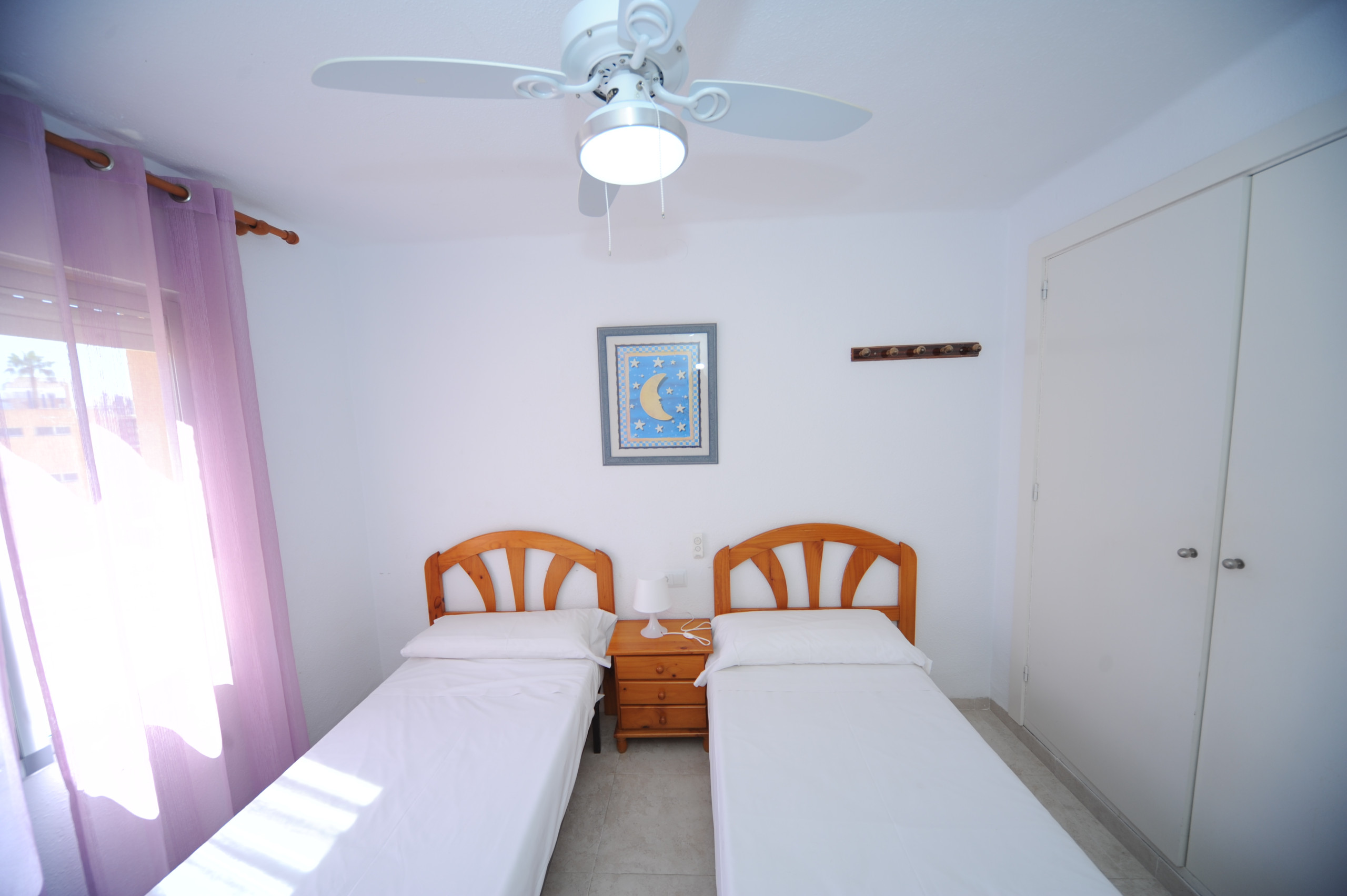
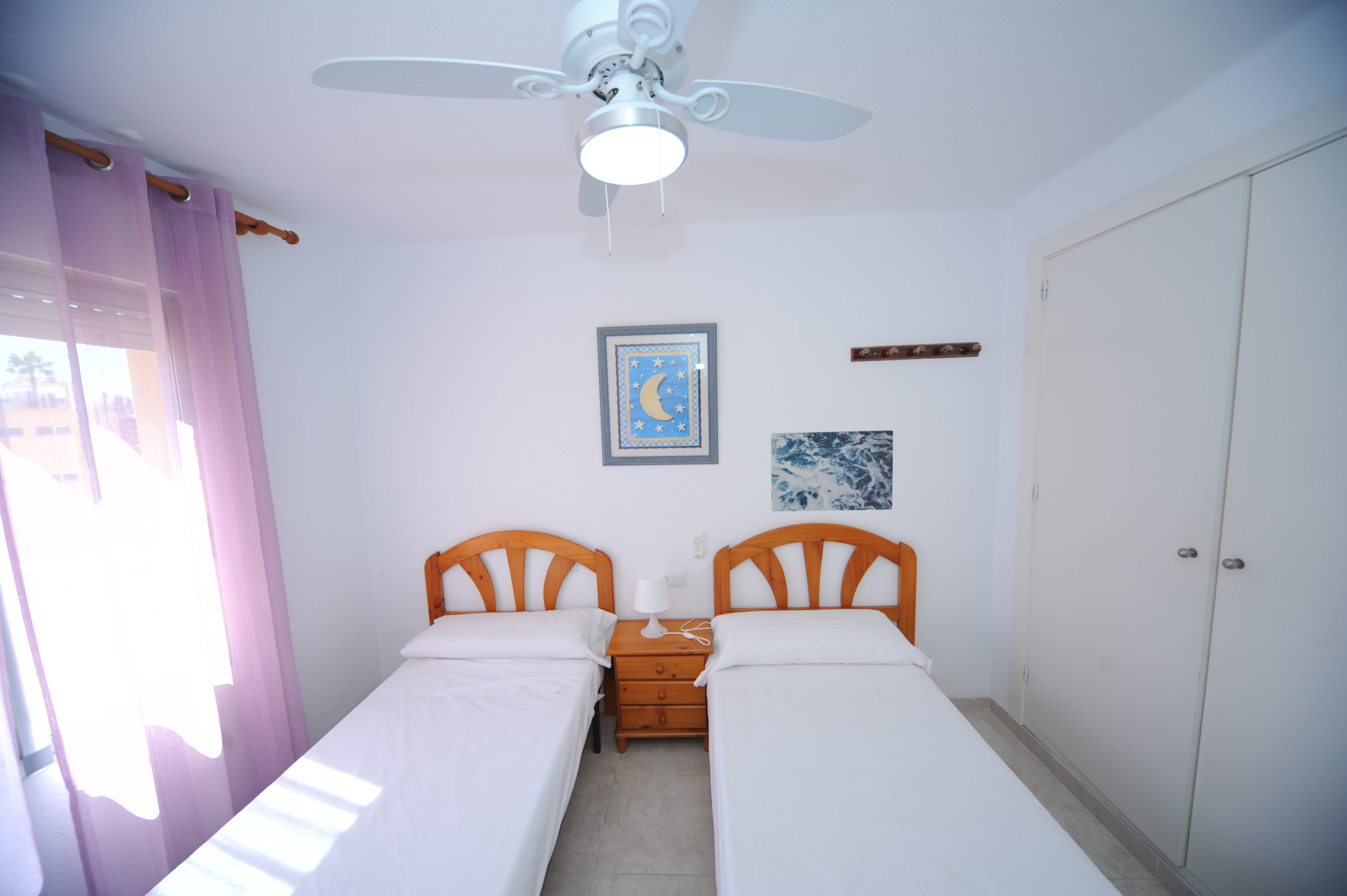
+ wall art (831, 471)
